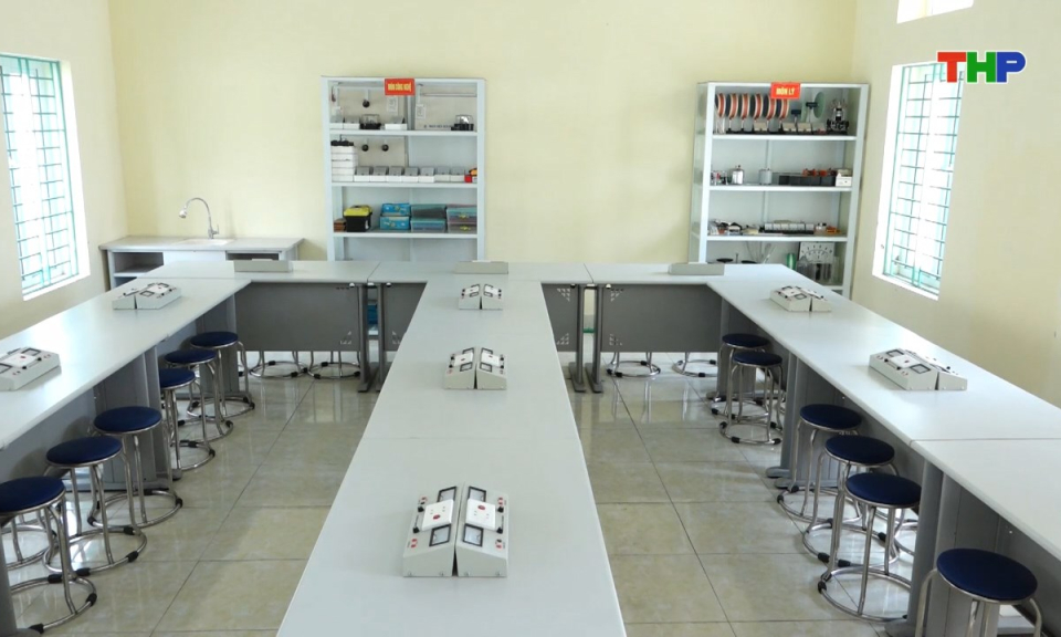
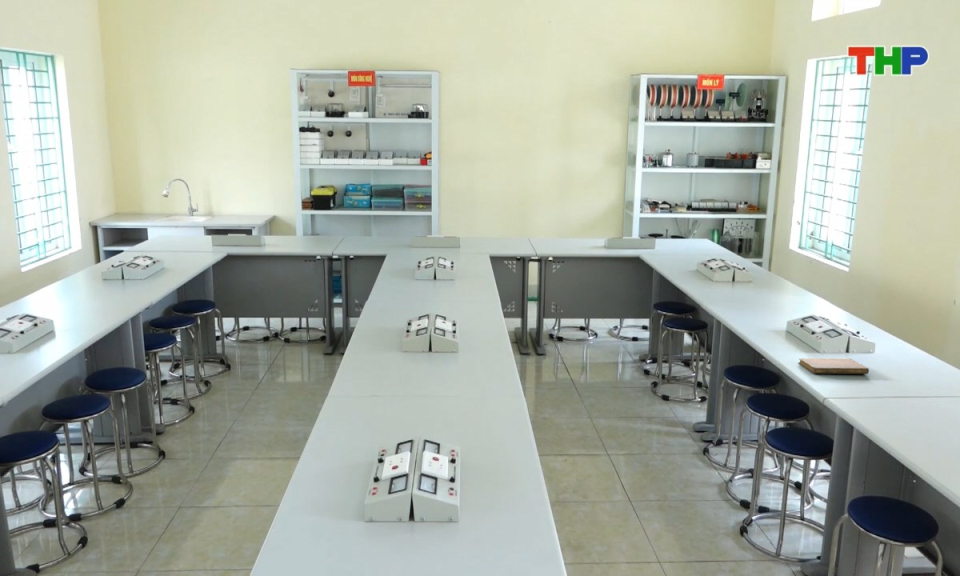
+ notebook (832, 366)
